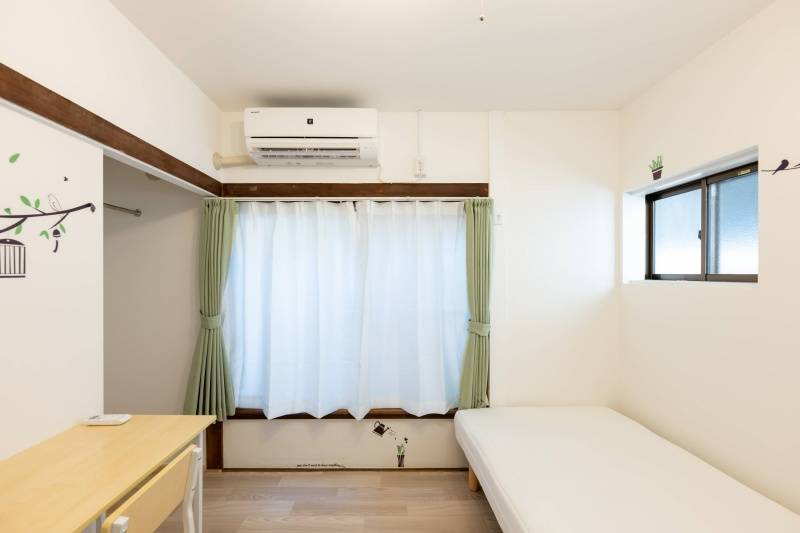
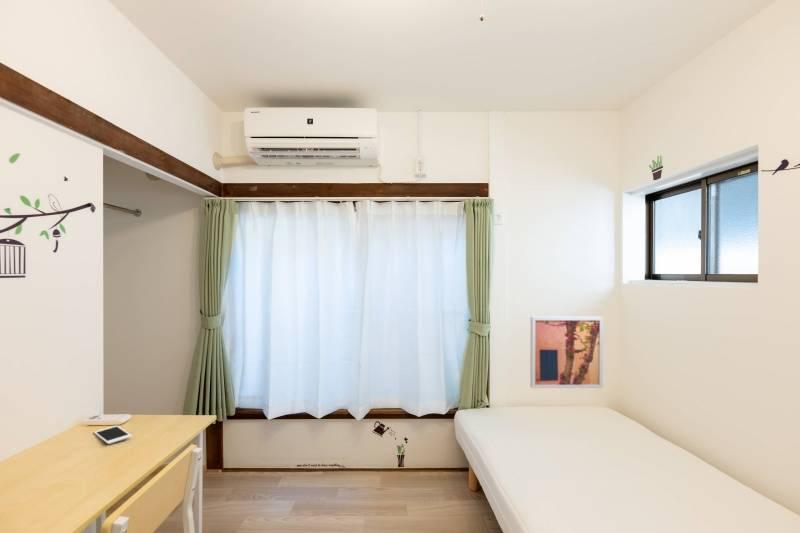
+ wall art (566, 352)
+ cell phone (112, 434)
